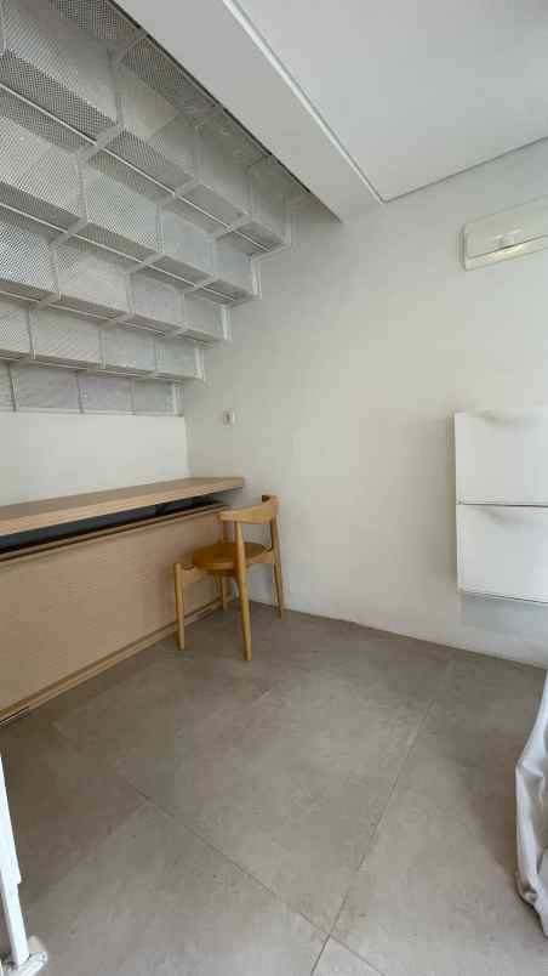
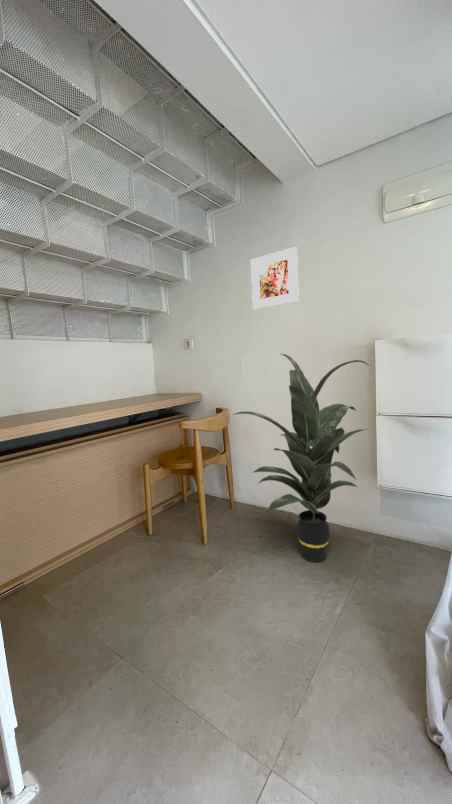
+ indoor plant (305, 455)
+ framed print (273, 280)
